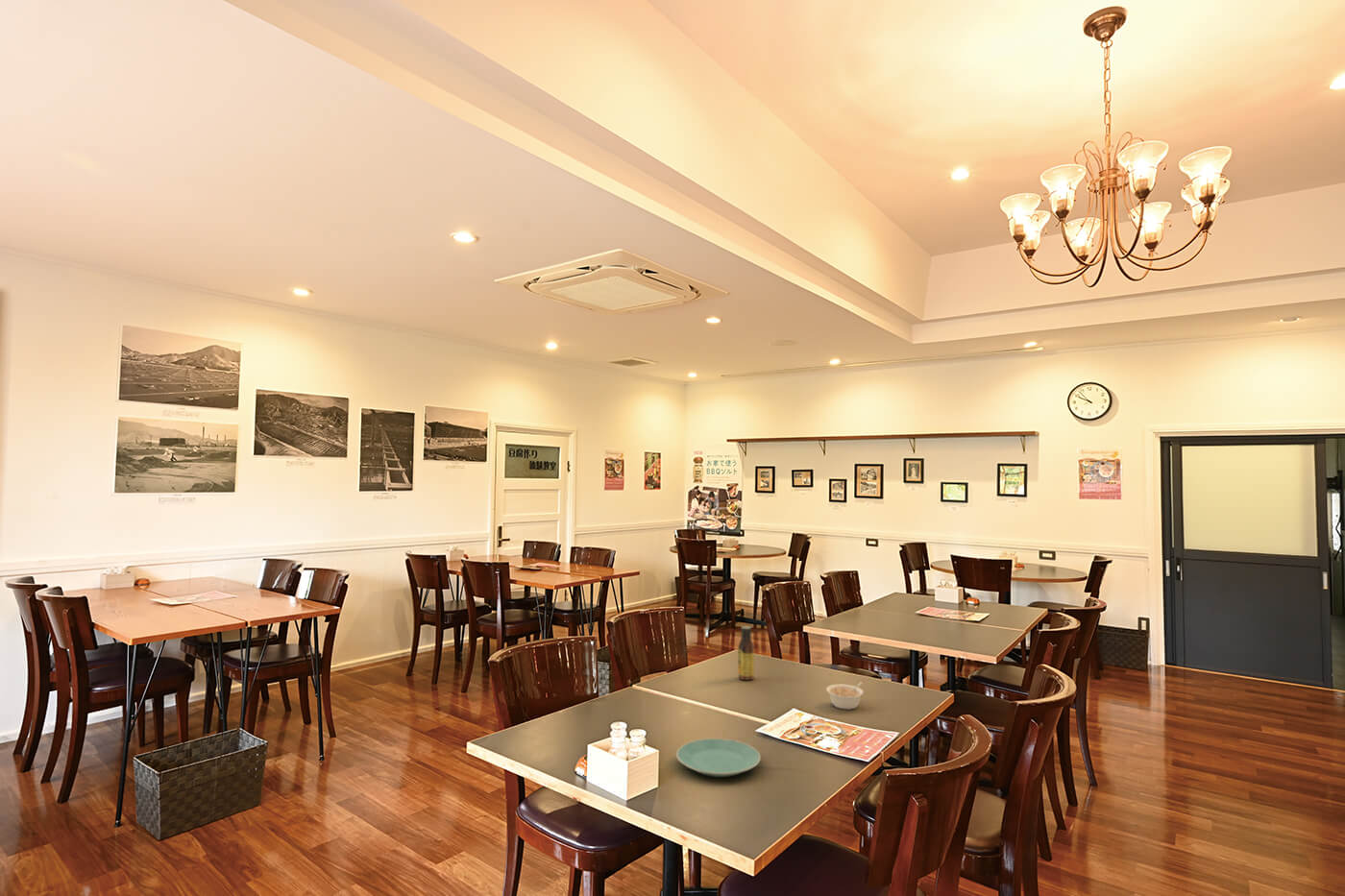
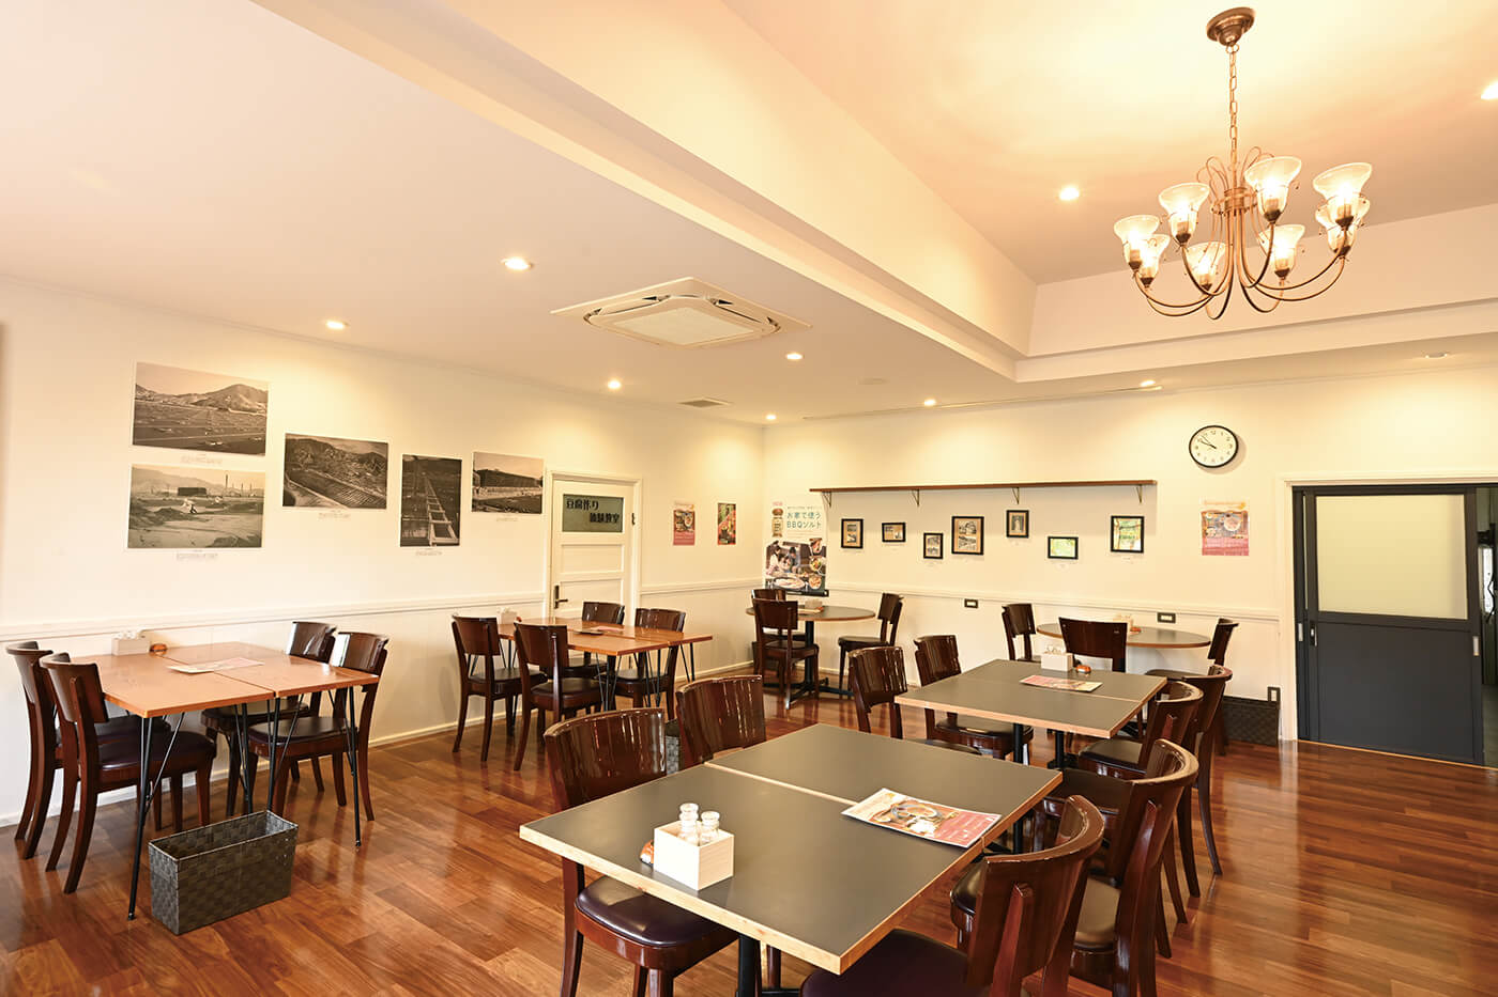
- legume (844, 695)
- plate (718, 759)
- sauce bottle (746, 652)
